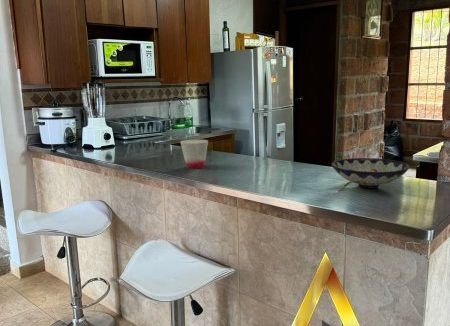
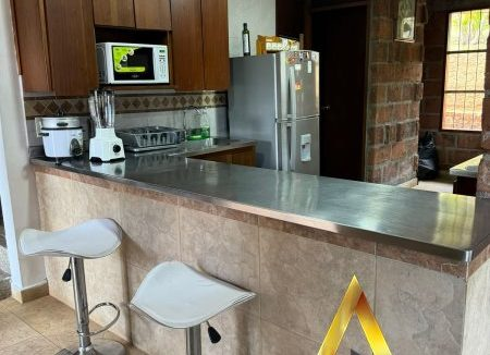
- bowl (368, 175)
- cup (194, 154)
